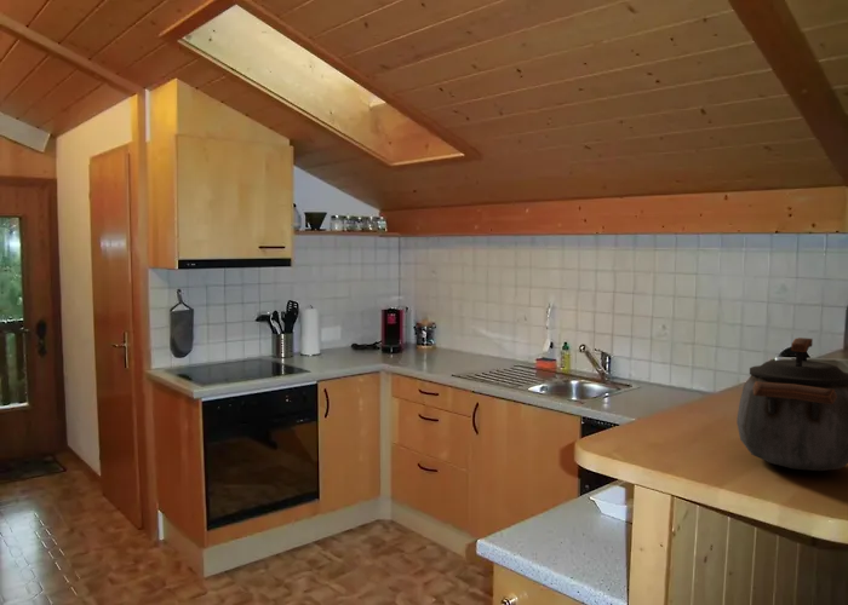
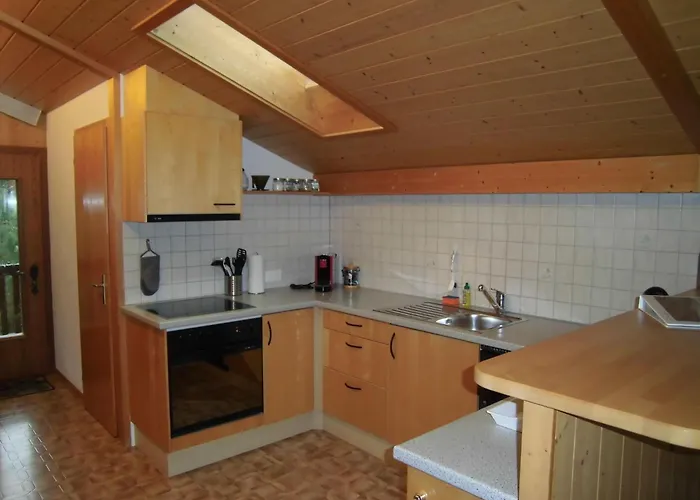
- kettle (798, 402)
